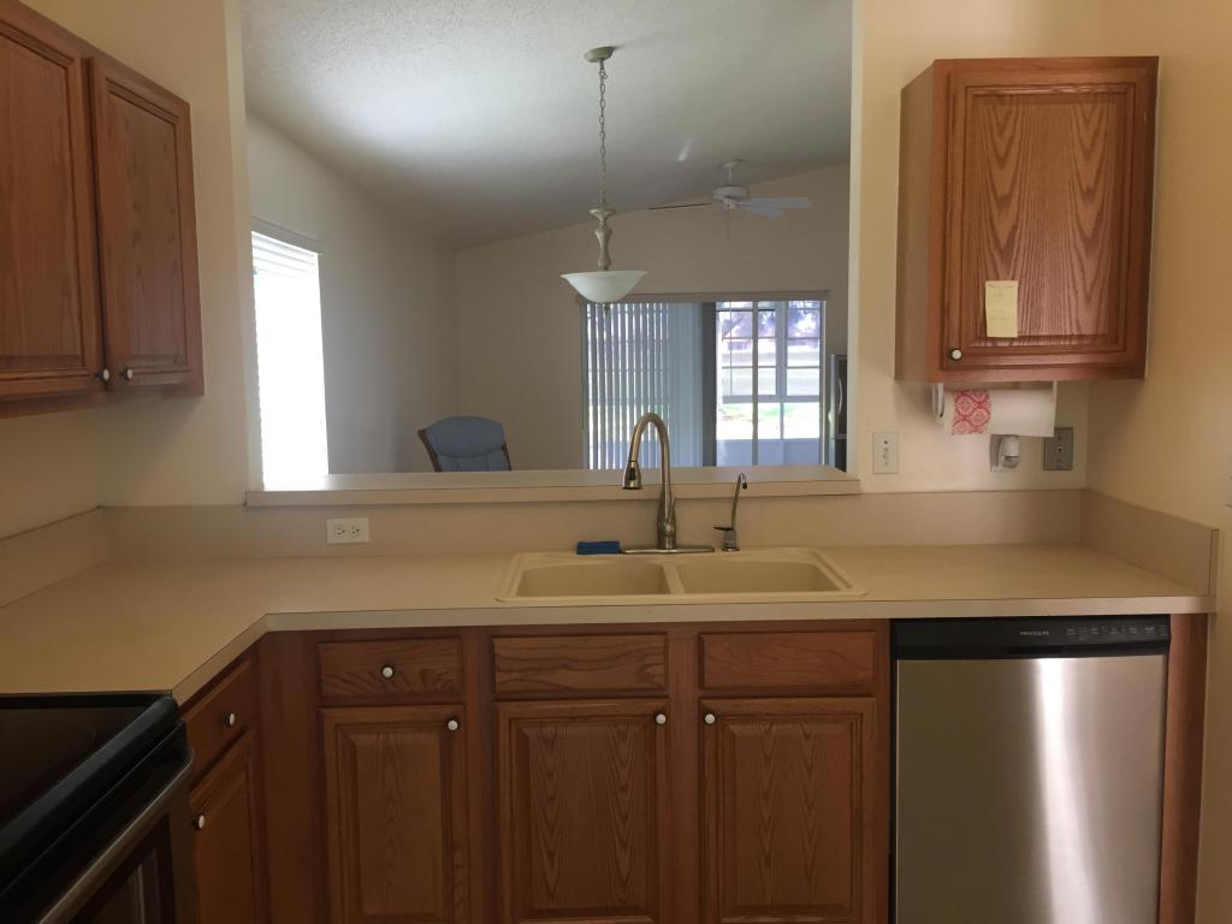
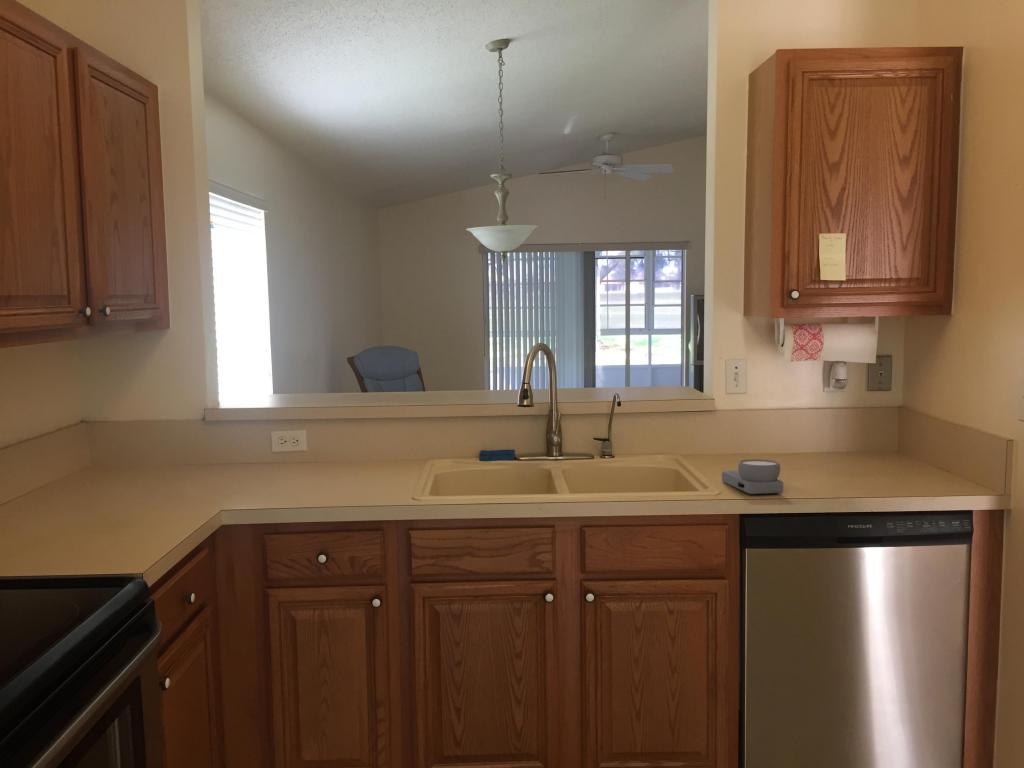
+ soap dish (751, 473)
